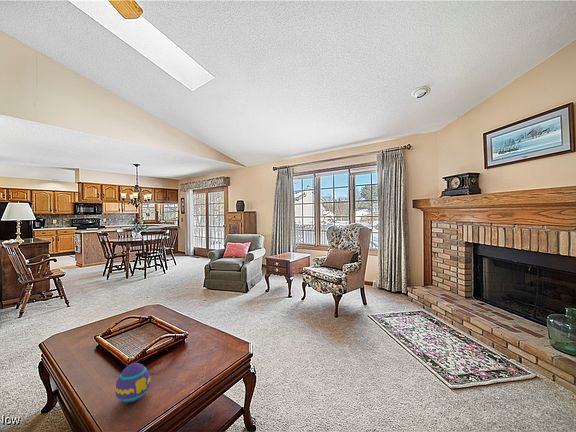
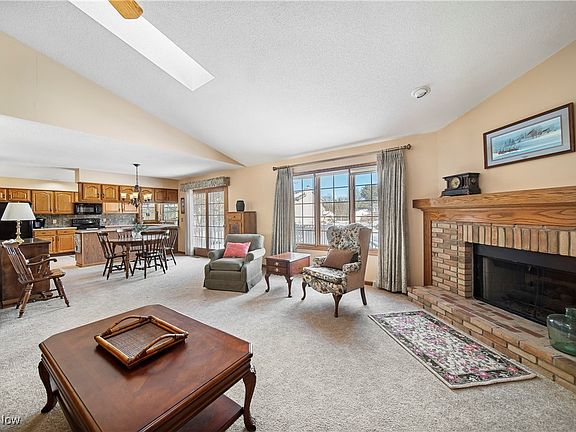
- decorative egg (133, 381)
